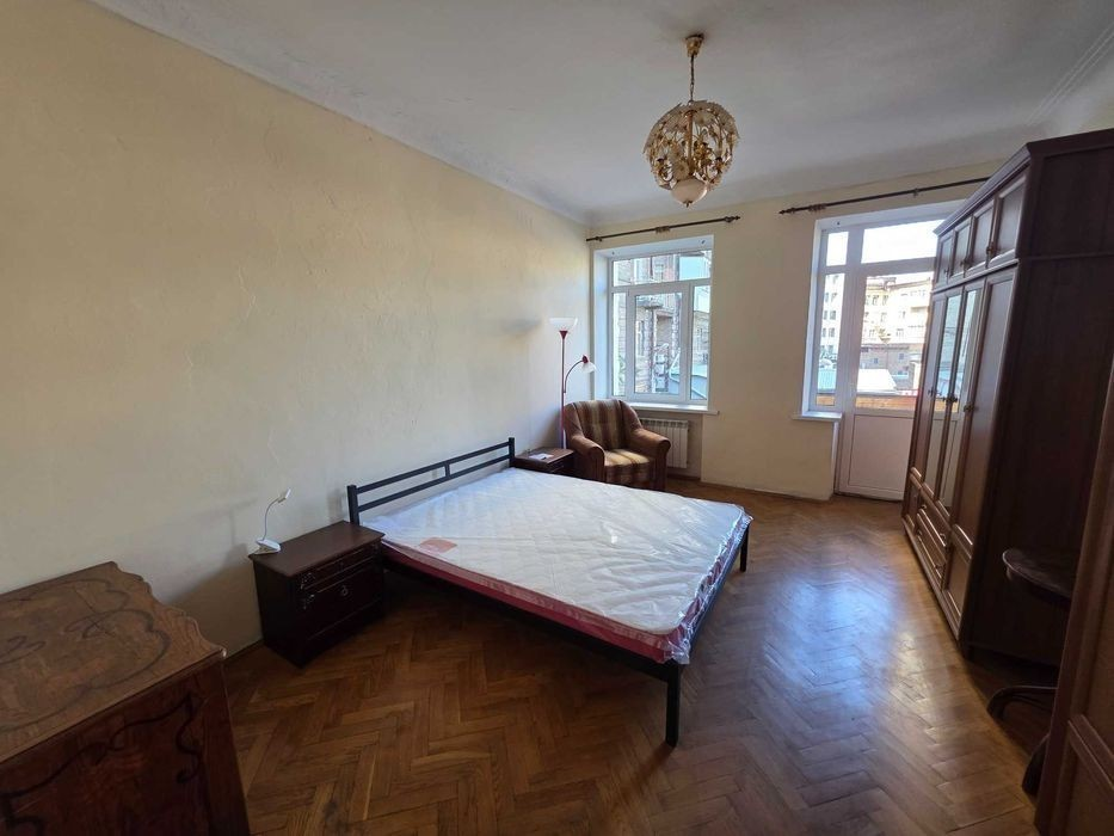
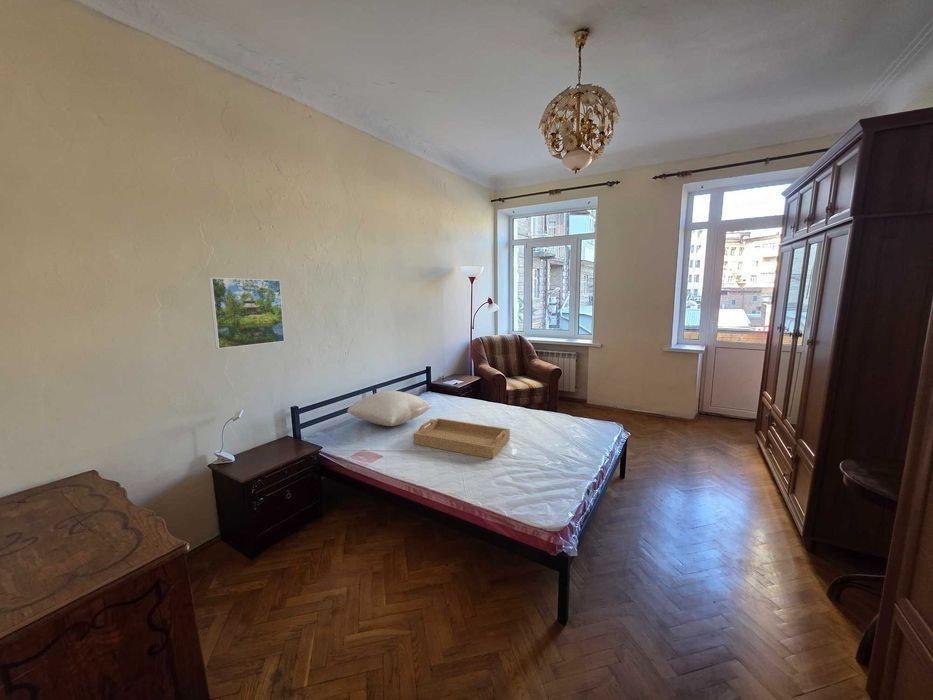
+ pillow (390, 407)
+ serving tray (462, 434)
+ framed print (249, 312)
